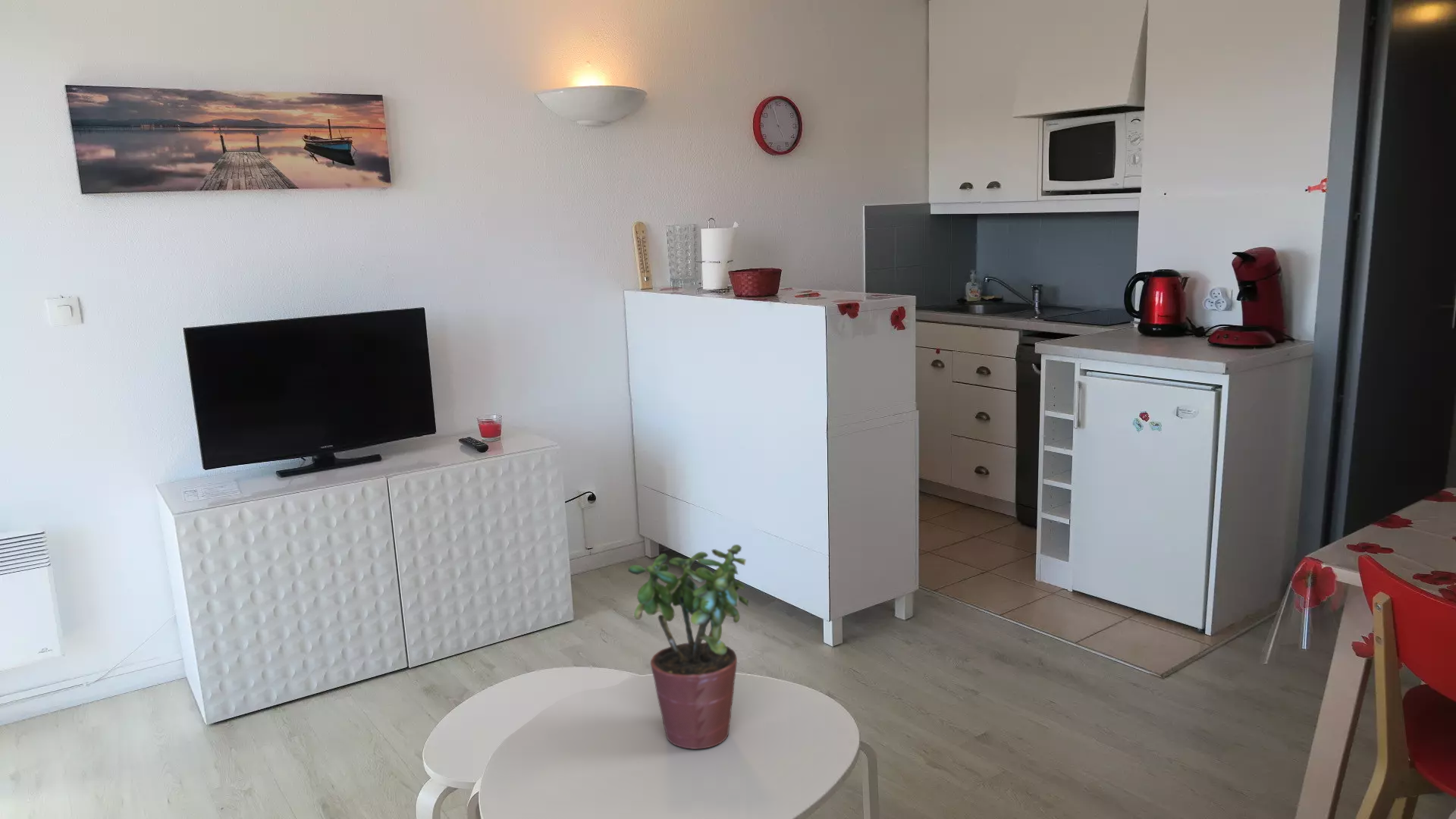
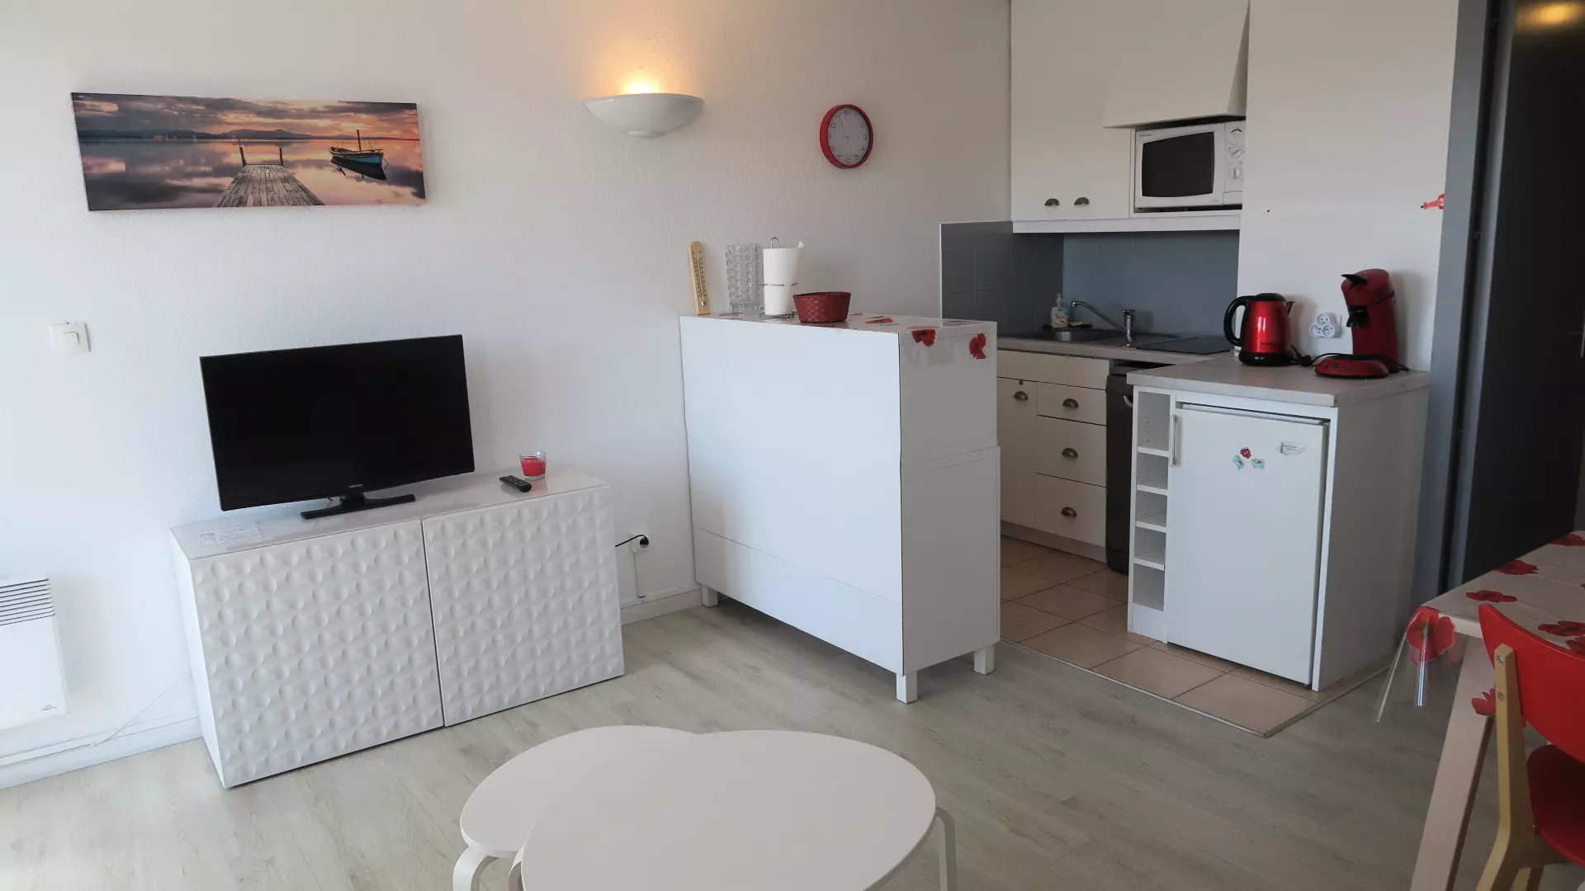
- potted plant (688, 642)
